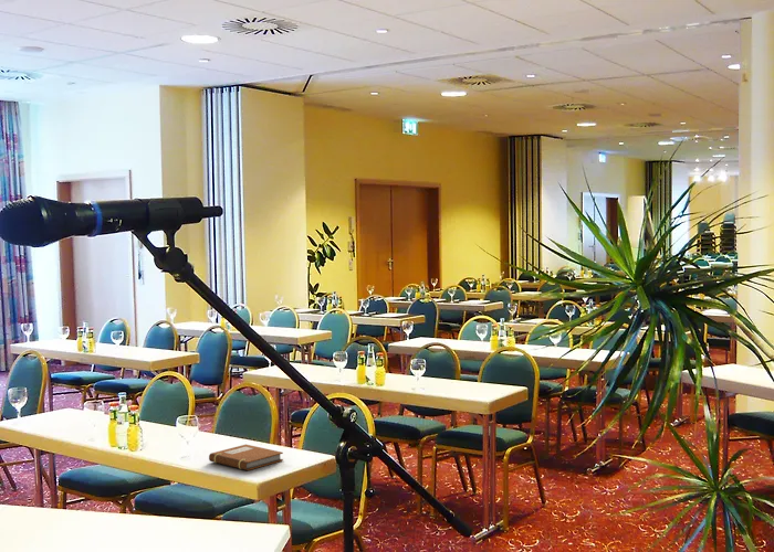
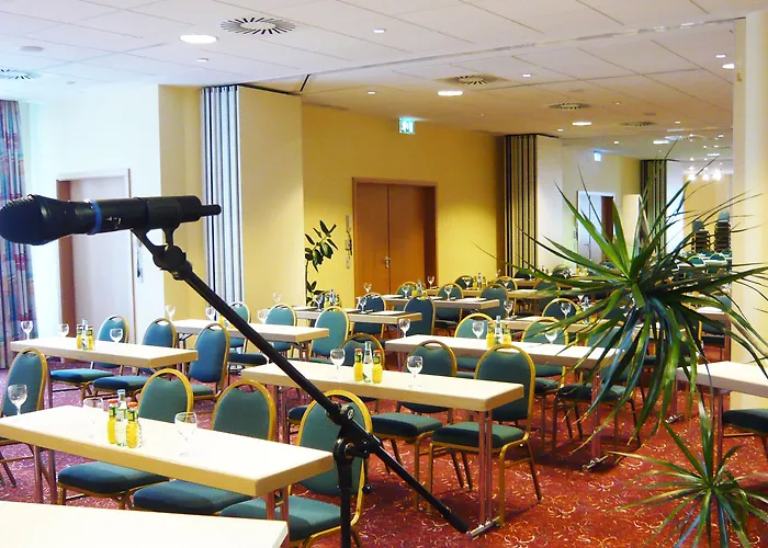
- notebook (244, 456)
